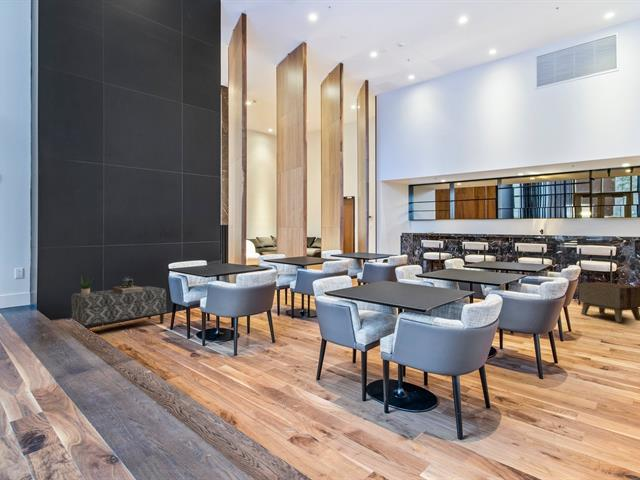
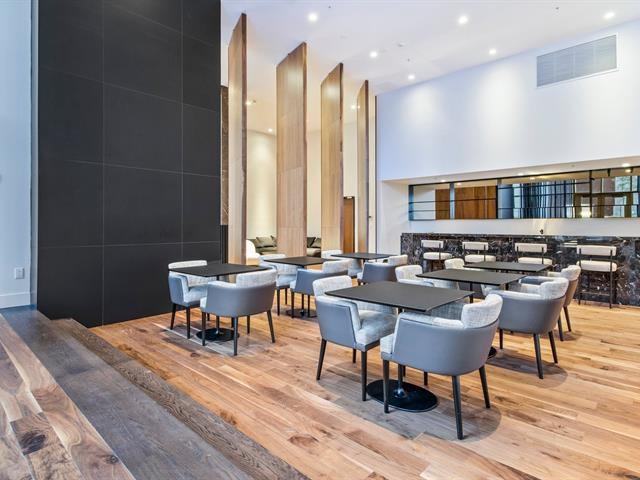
- side table (610, 301)
- bench (121, 309)
- potted plant (85, 285)
- decorative urn (127, 283)
